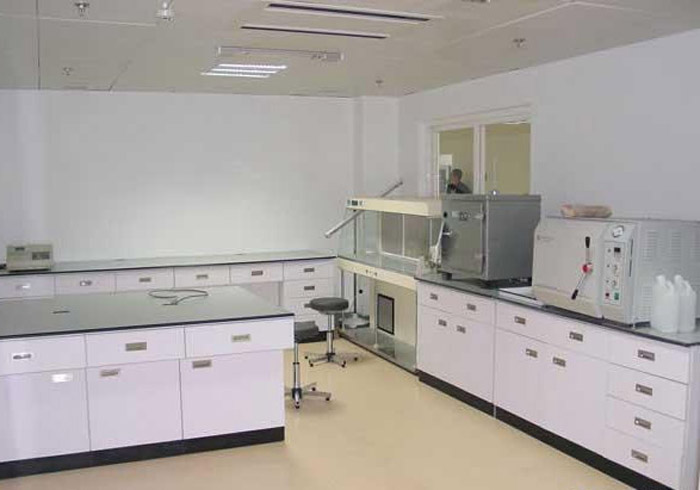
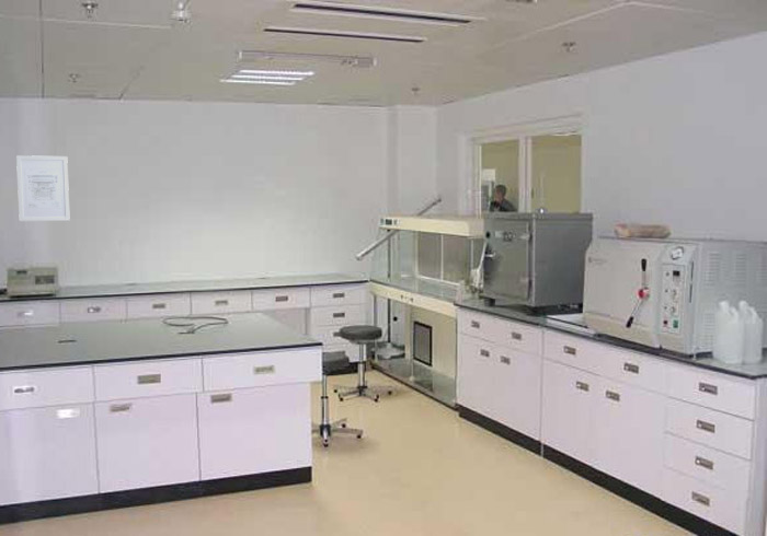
+ wall art (43, 188)
